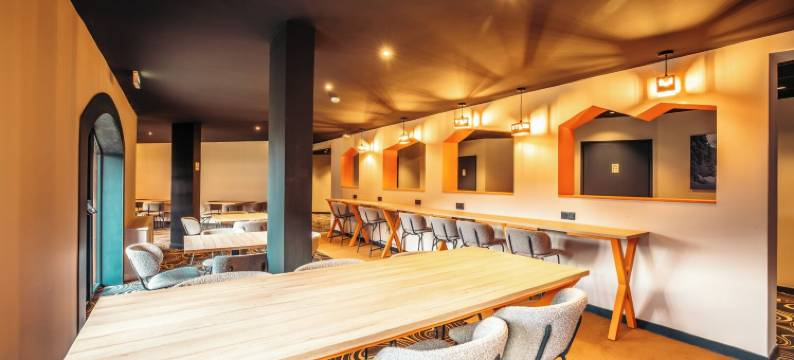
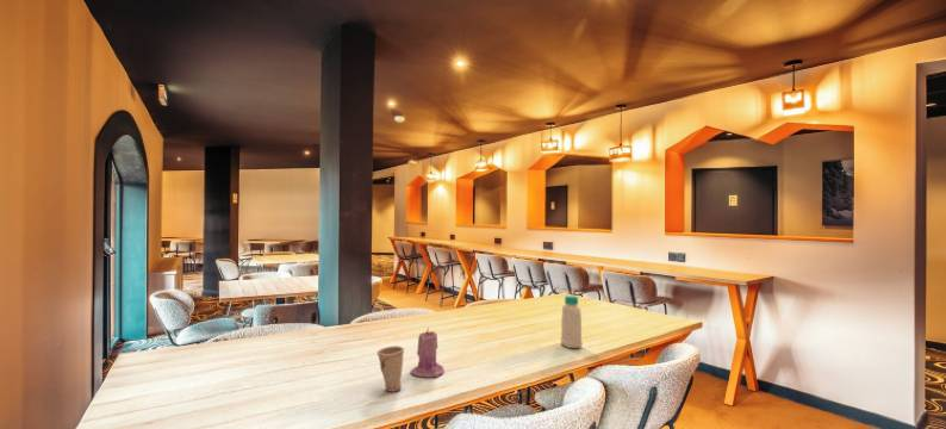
+ bottle (571, 321)
+ cup (390, 368)
+ candle (428, 348)
